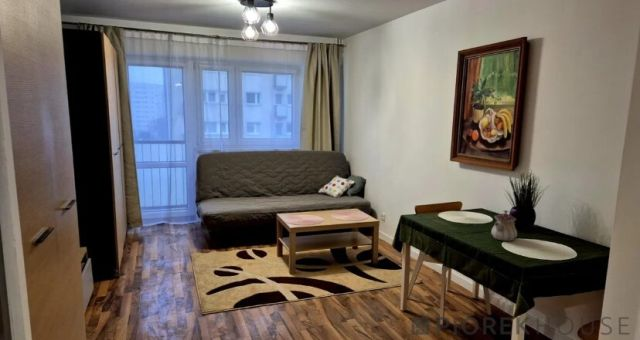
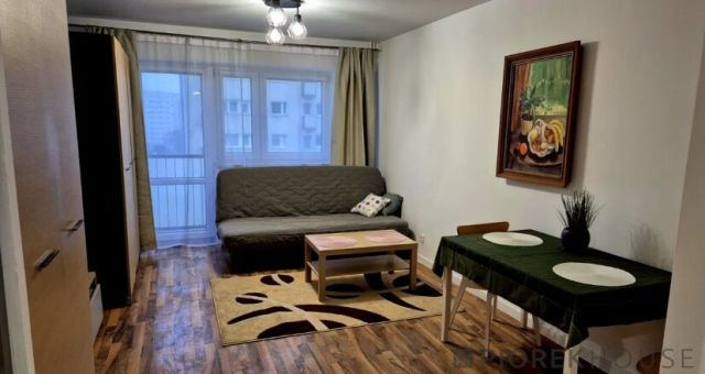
- teapot (505, 223)
